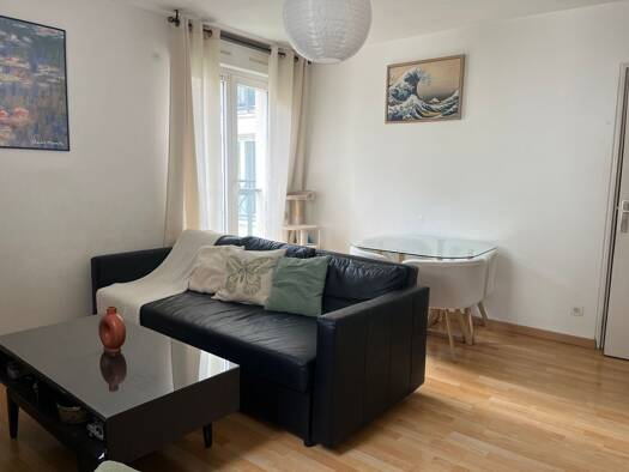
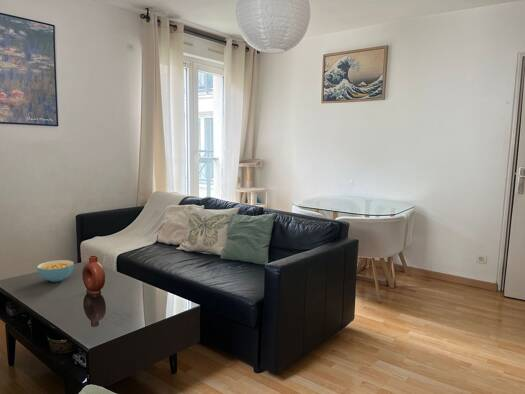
+ cereal bowl (56, 272)
